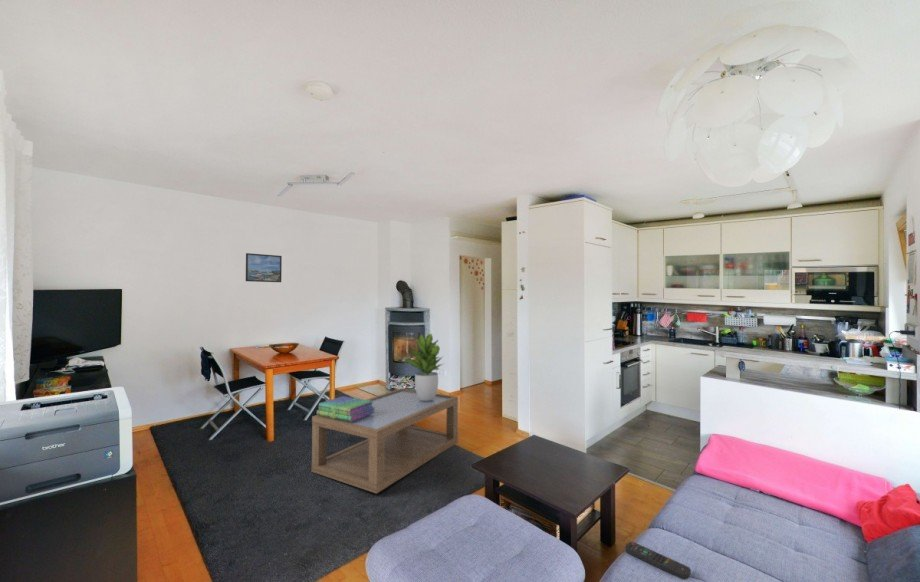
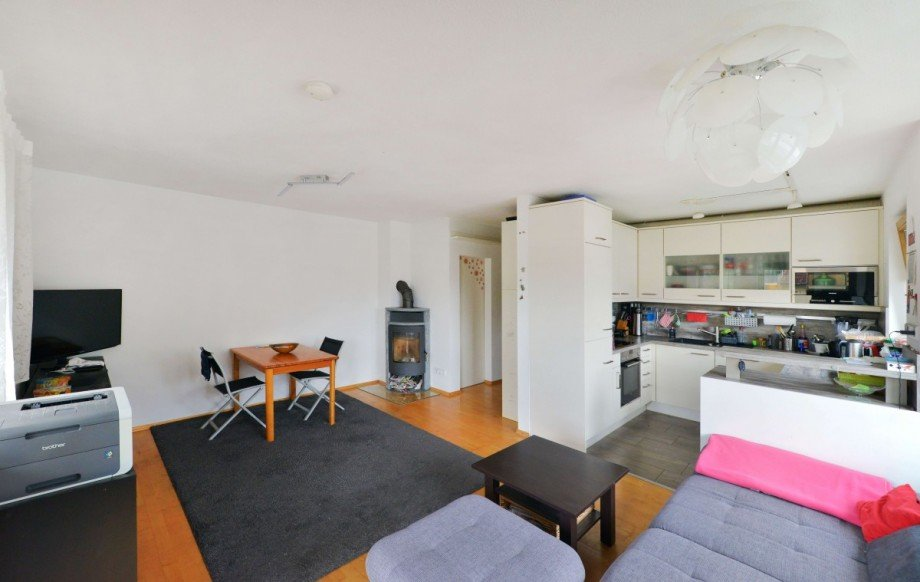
- coffee table (391, 430)
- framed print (264, 268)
- stack of books (346, 407)
- remote control (656, 559)
- potted plant (425, 365)
